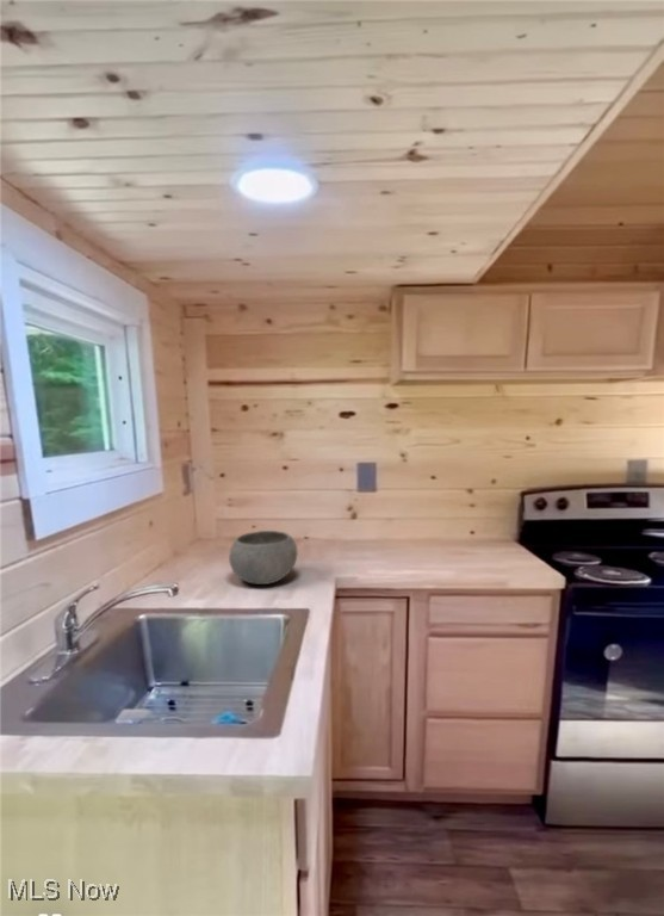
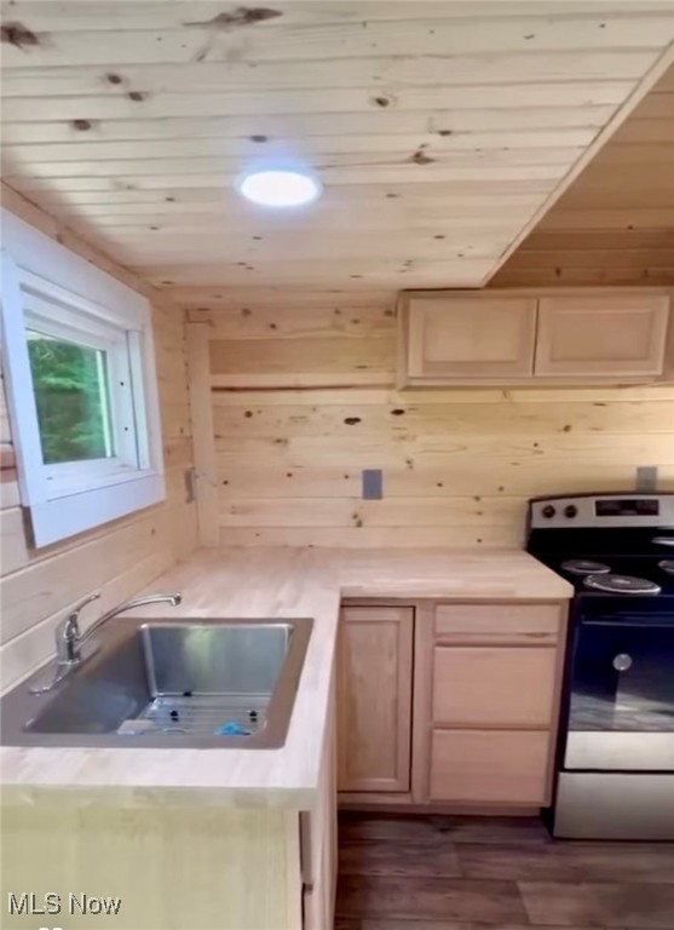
- bowl (263, 558)
